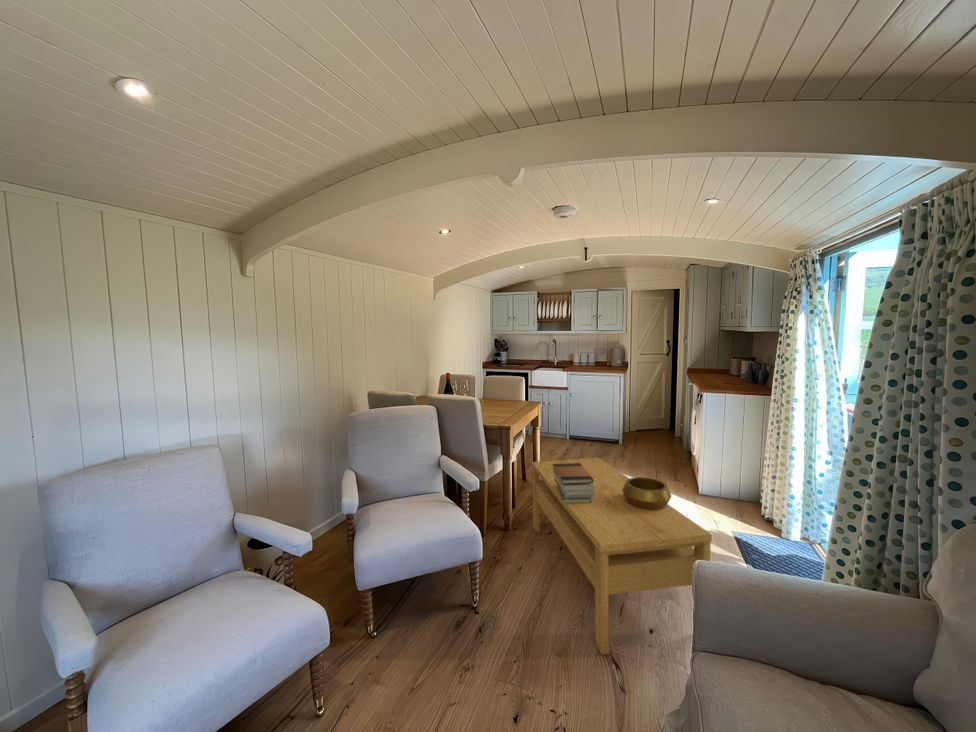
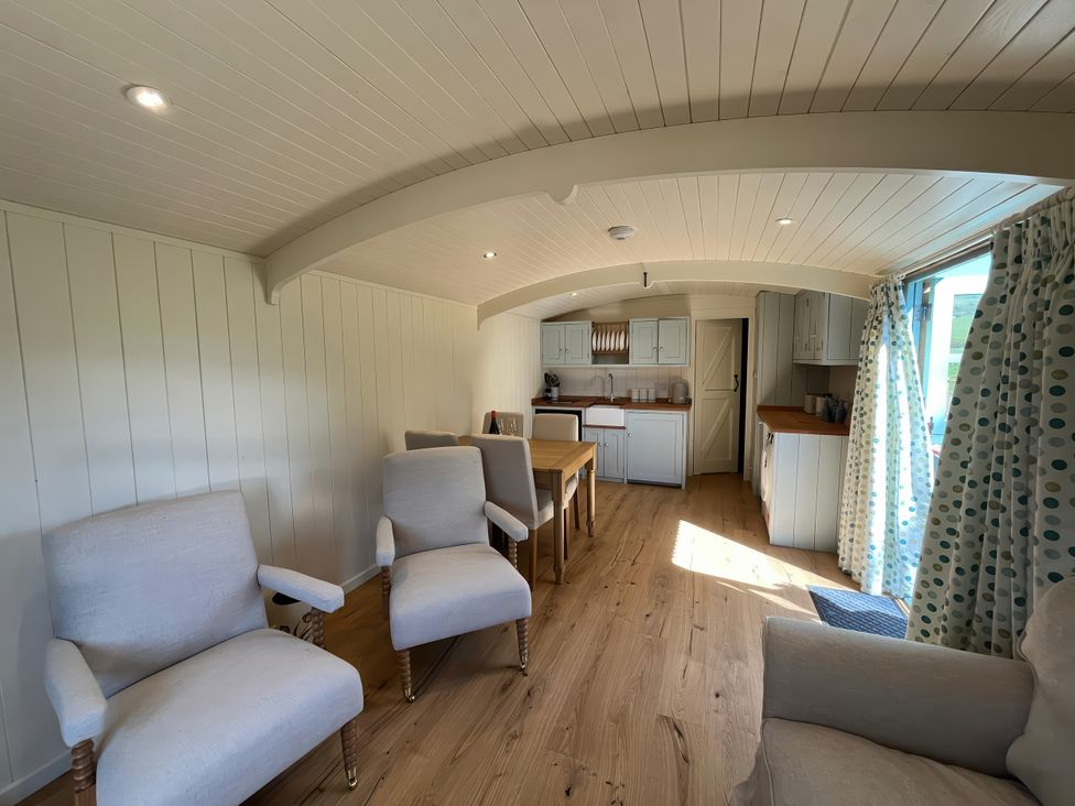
- decorative bowl (646, 492)
- coffee table (600, 530)
- book stack (572, 482)
